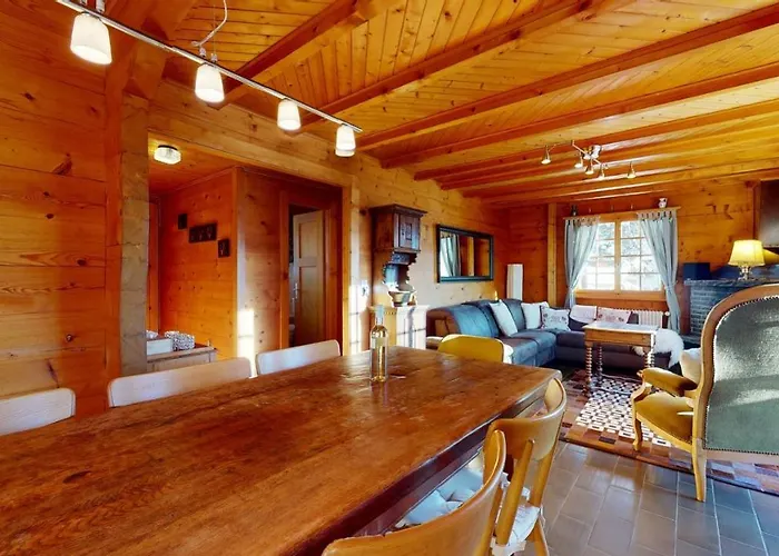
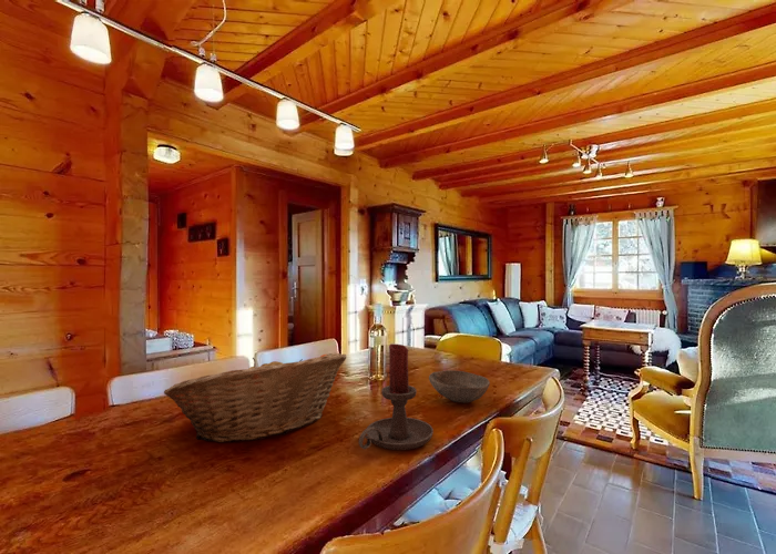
+ fruit basket (264, 387)
+ candle holder (391, 392)
+ bowl (459, 388)
